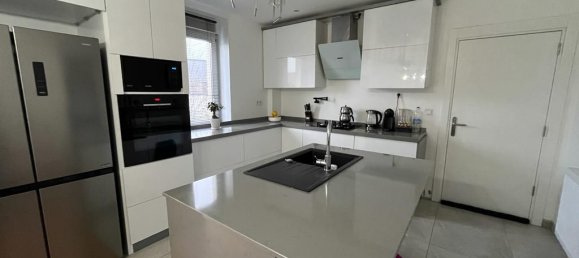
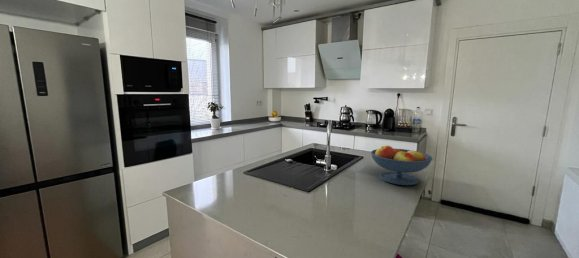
+ fruit bowl (399, 162)
